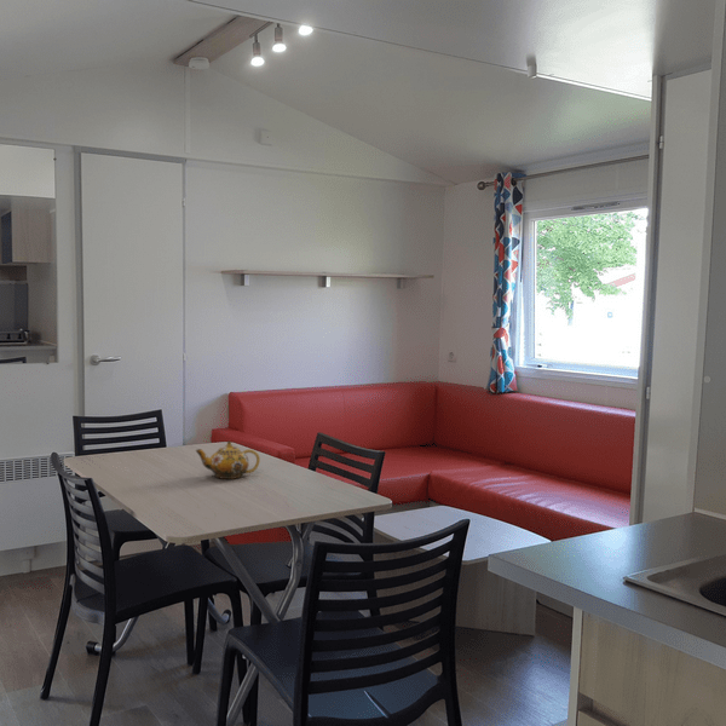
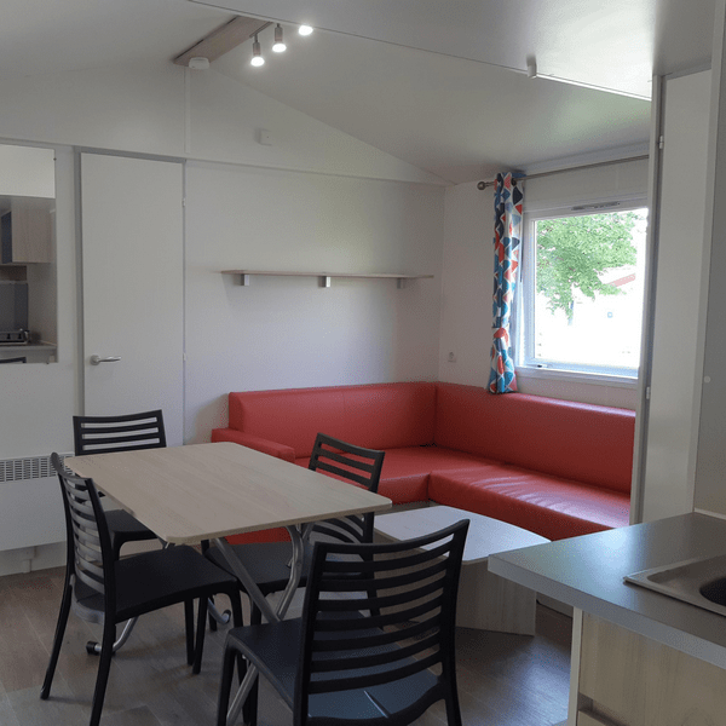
- teapot (227, 459)
